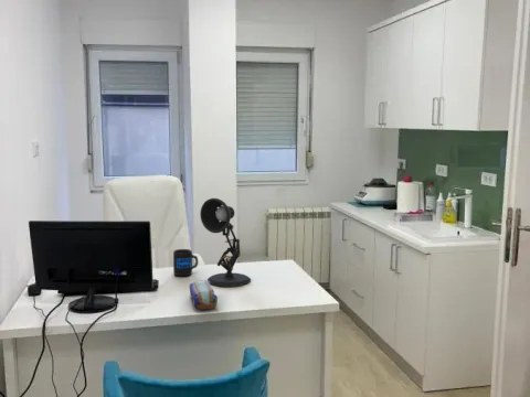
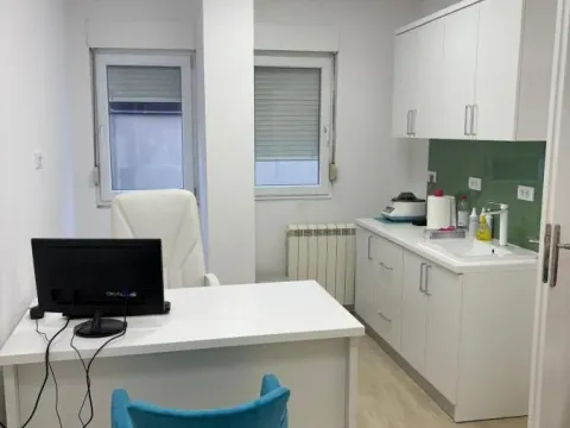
- pencil case (202, 293)
- desk lamp (227, 238)
- mug (186, 261)
